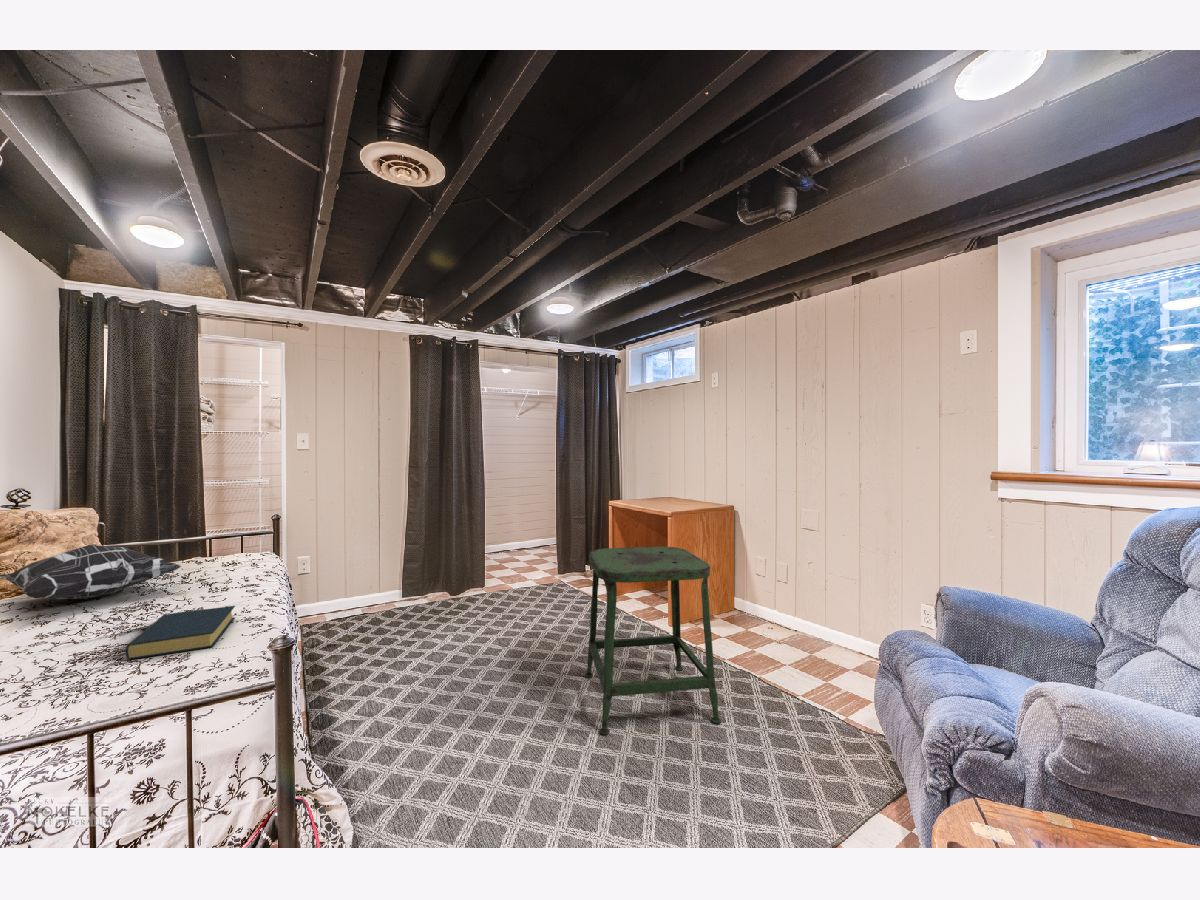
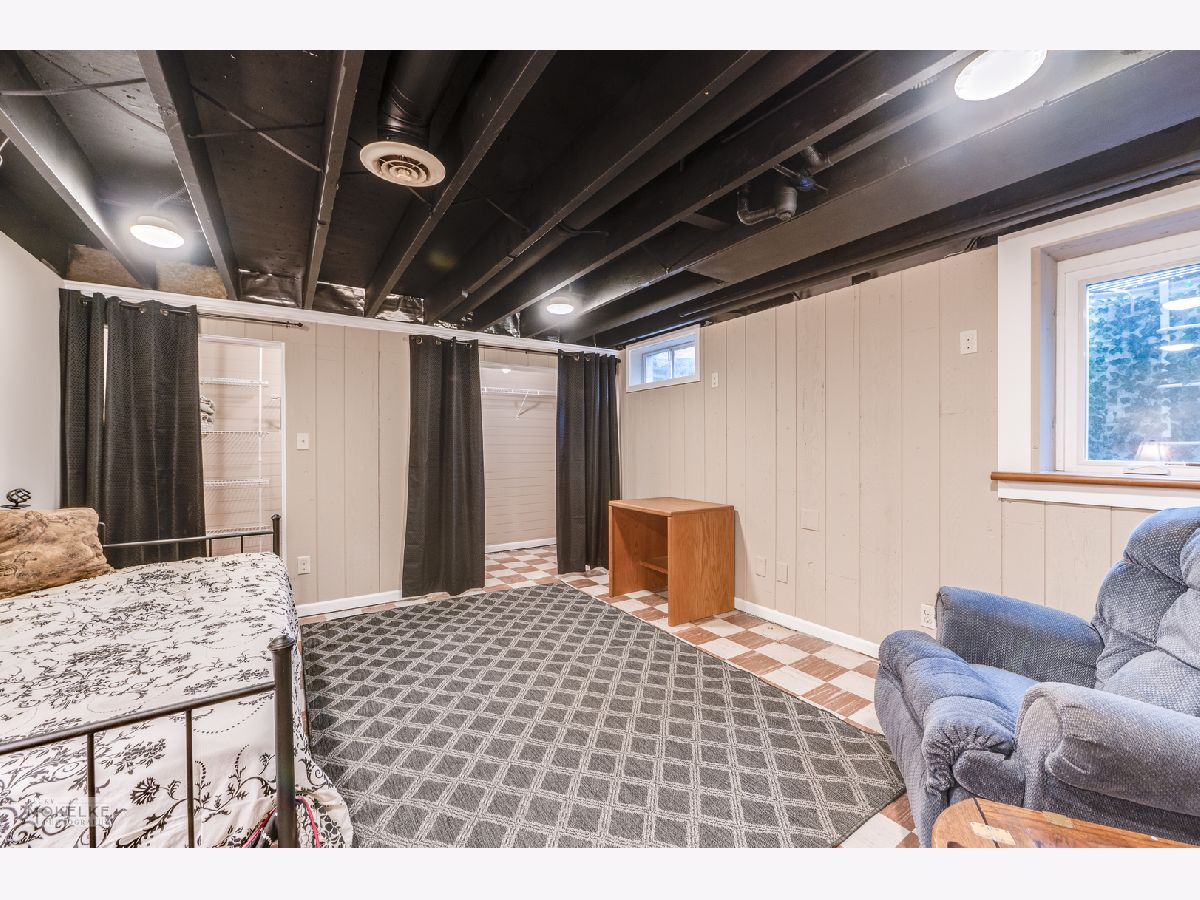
- decorative pillow (85, 572)
- stool (646, 637)
- hardback book (186, 629)
